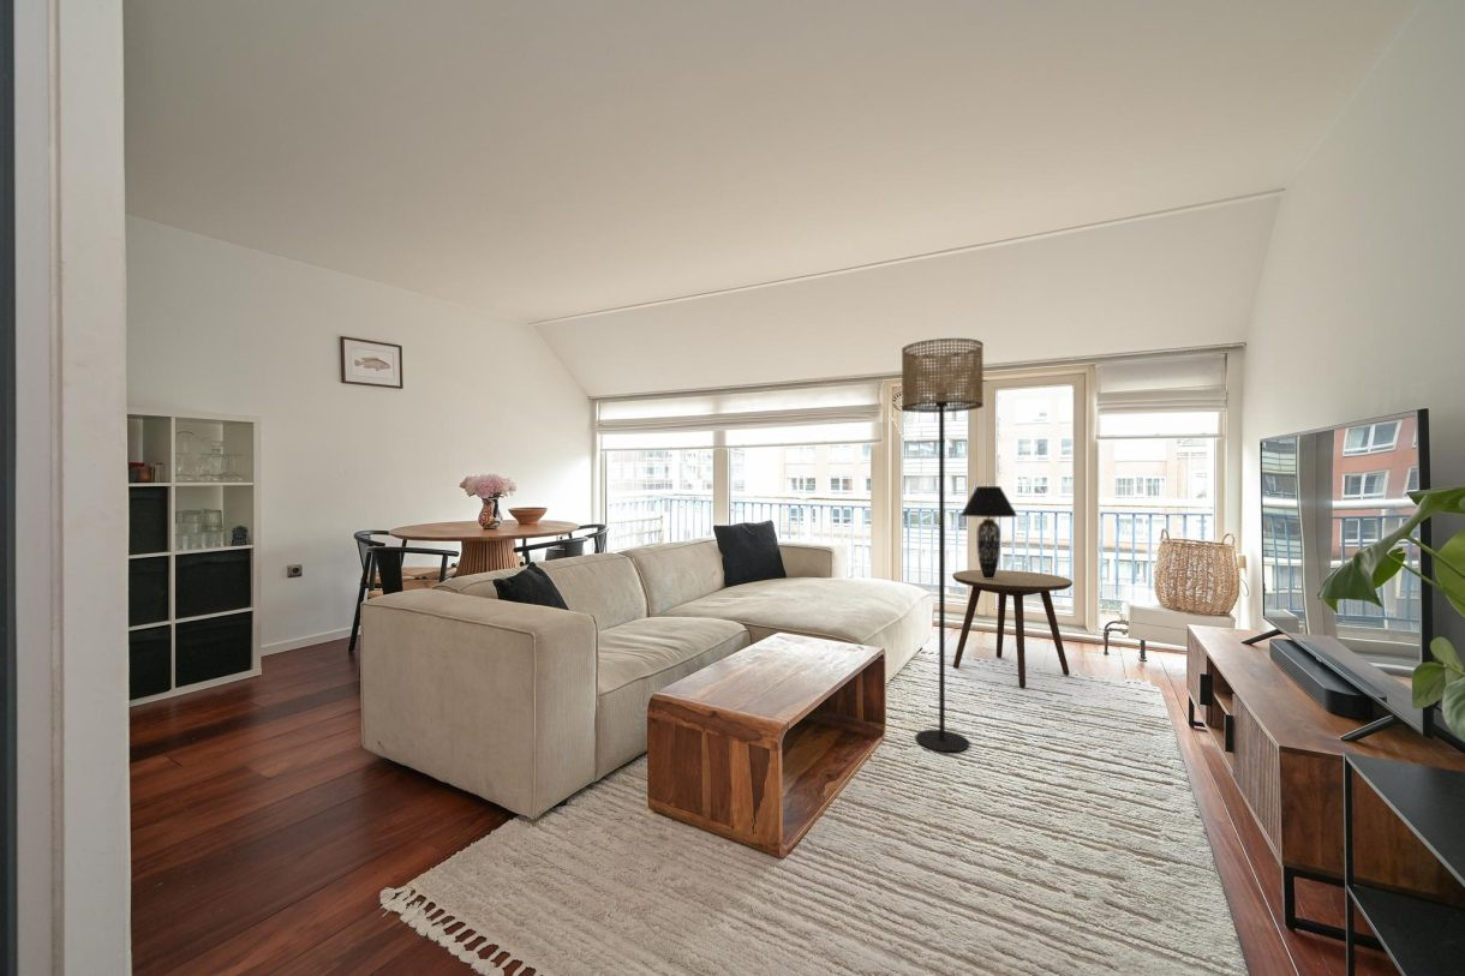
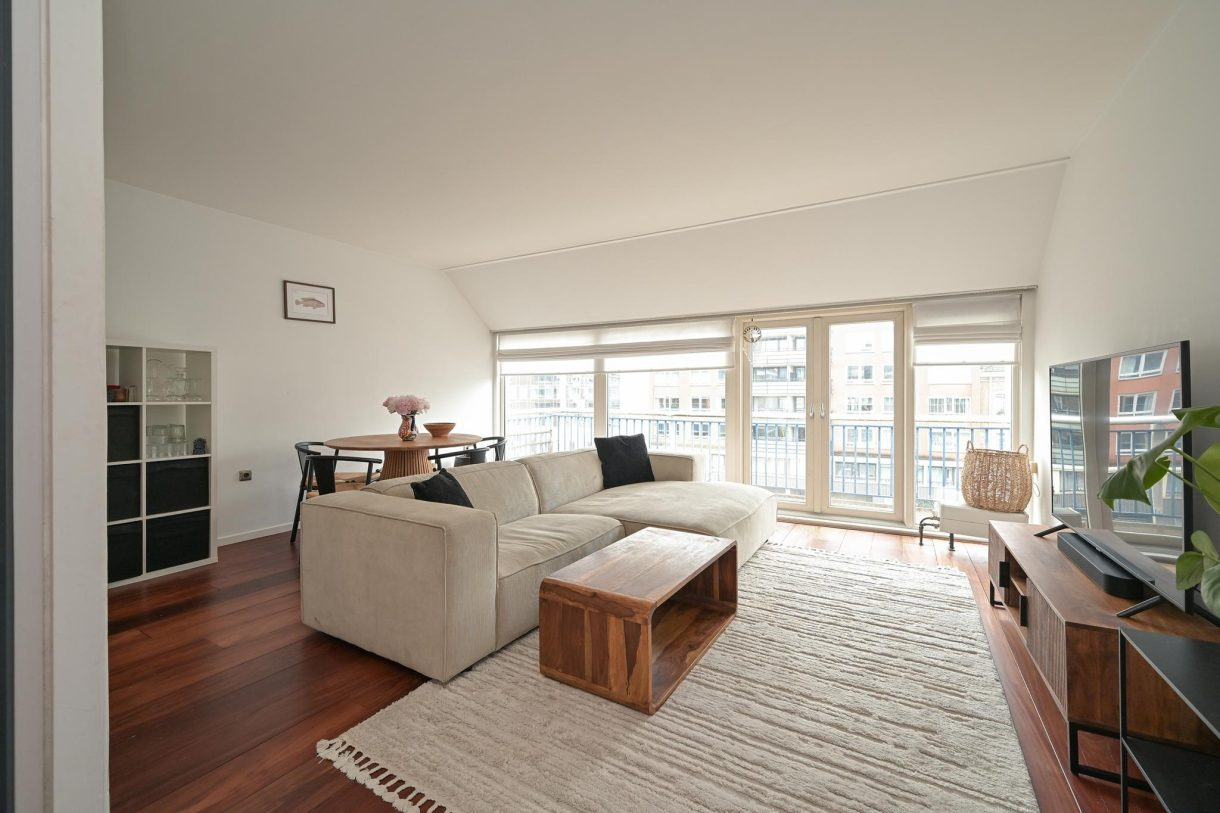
- side table (1015, 622)
- floor lamp (941, 544)
- table lamp (988, 532)
